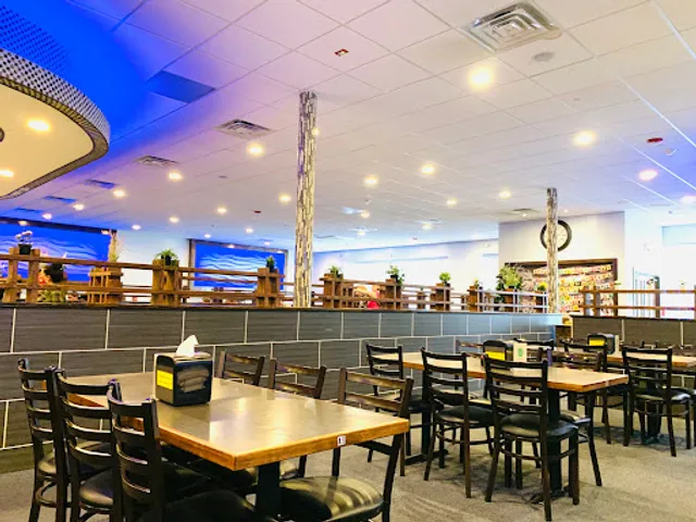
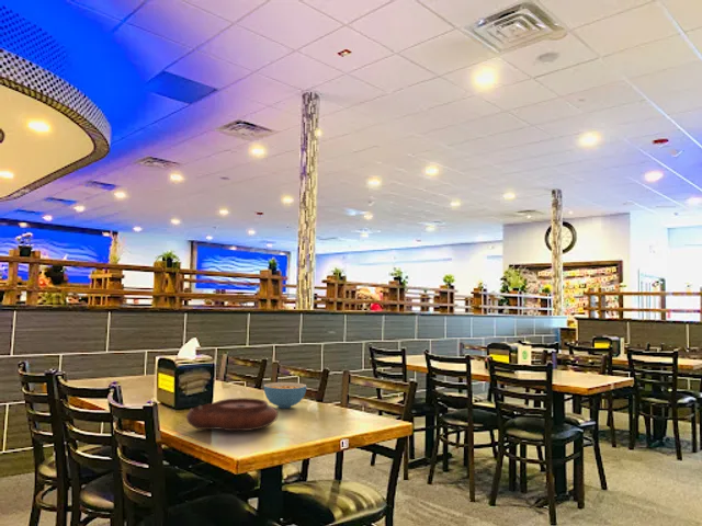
+ cereal bowl (284, 396)
+ plate (235, 413)
